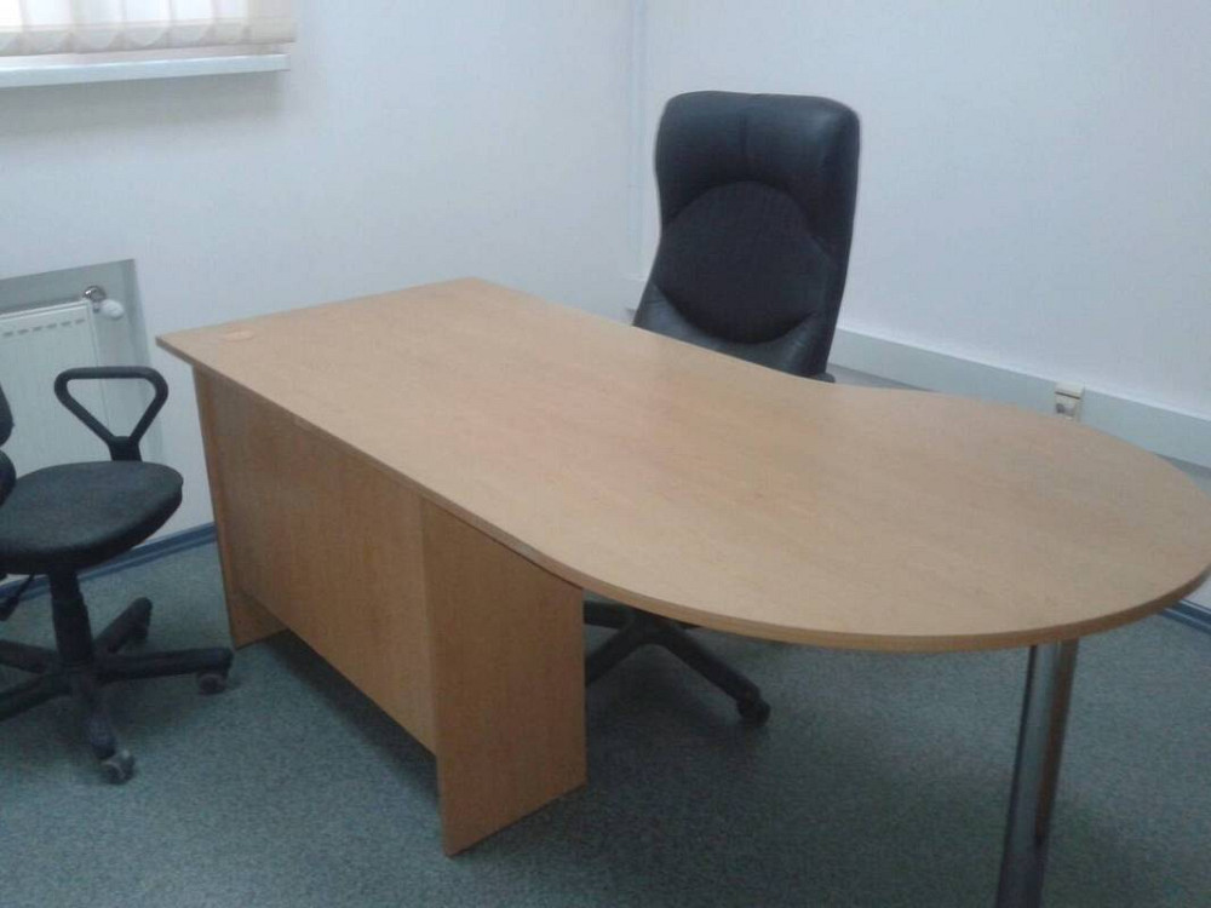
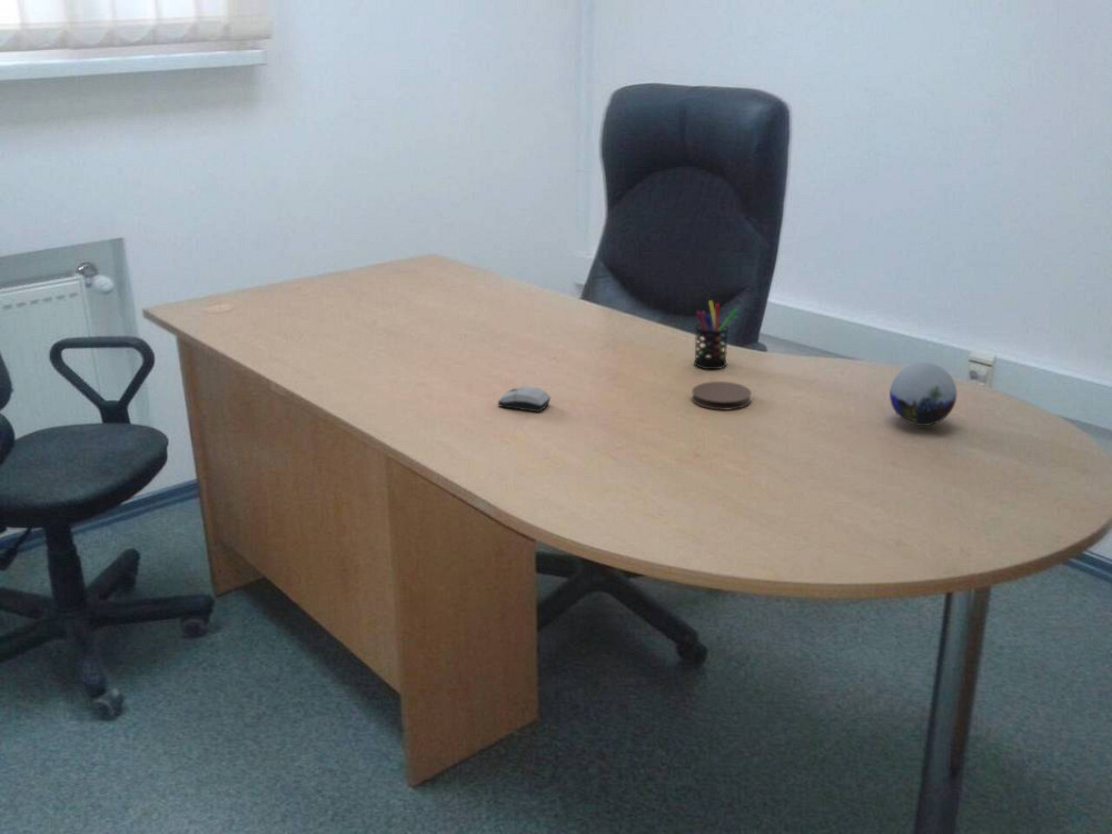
+ computer mouse (524, 396)
+ decorative orb (922, 394)
+ pen holder (715, 332)
+ coaster (721, 395)
